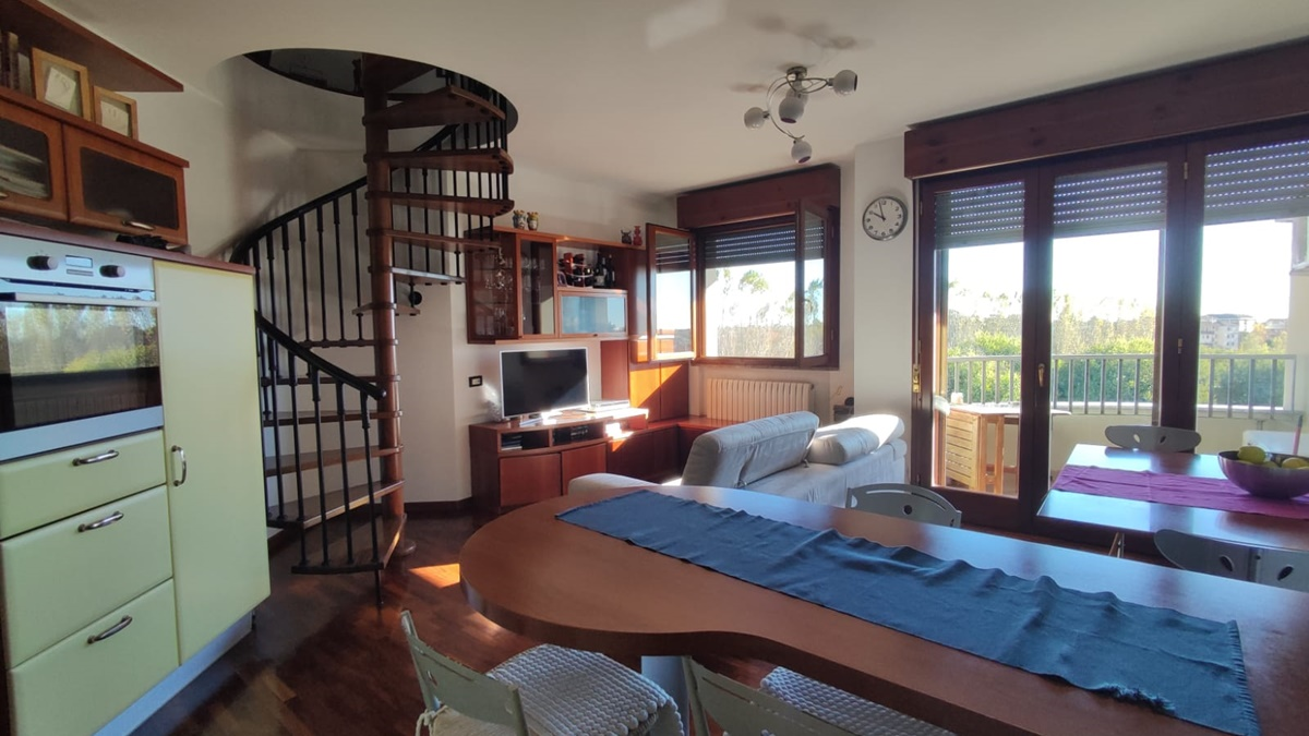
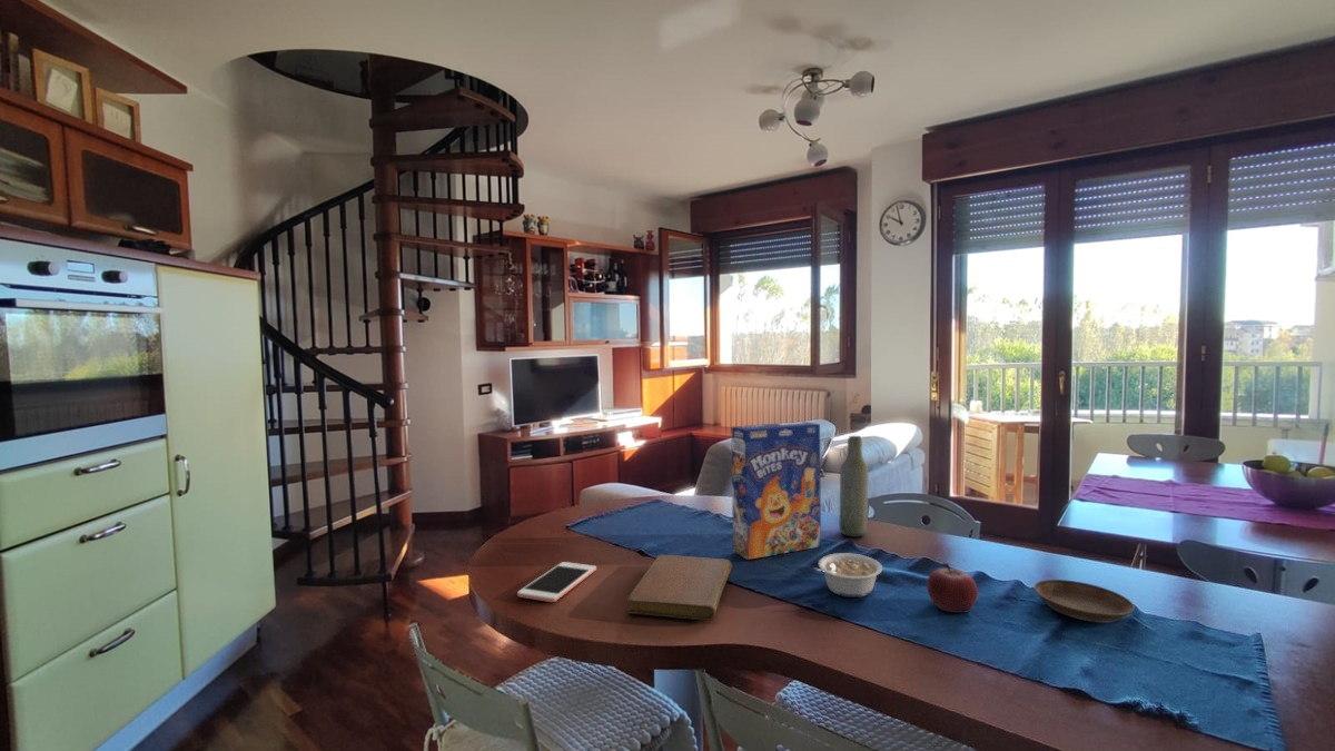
+ legume (849, 574)
+ cell phone (558, 580)
+ saucer (1081, 602)
+ bottle (853, 484)
+ notebook (683, 583)
+ fruit (951, 584)
+ cereal box (777, 487)
